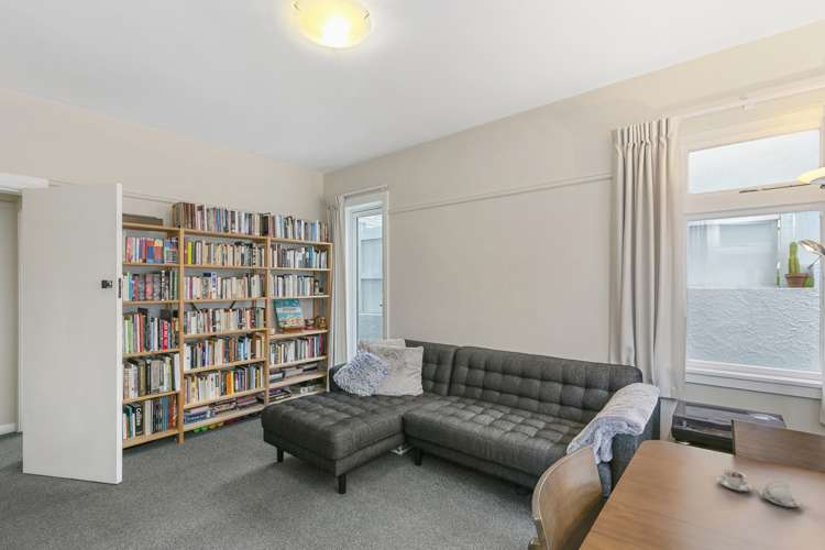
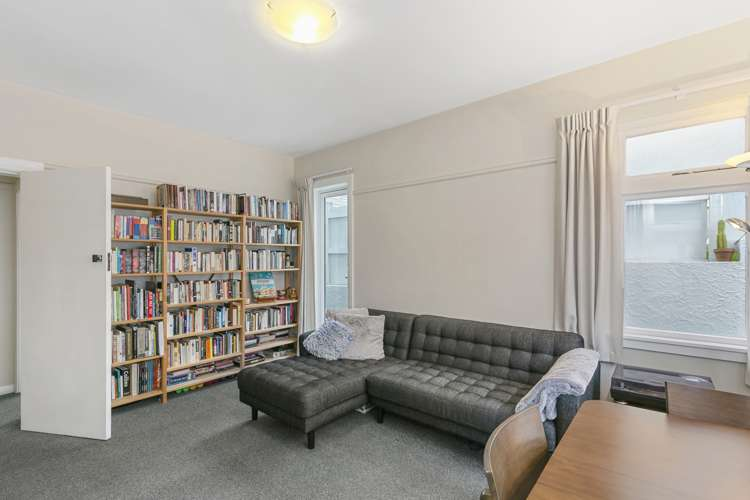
- chinaware (752, 486)
